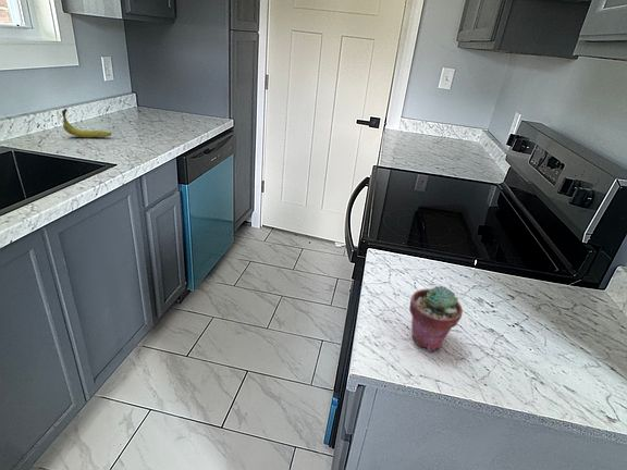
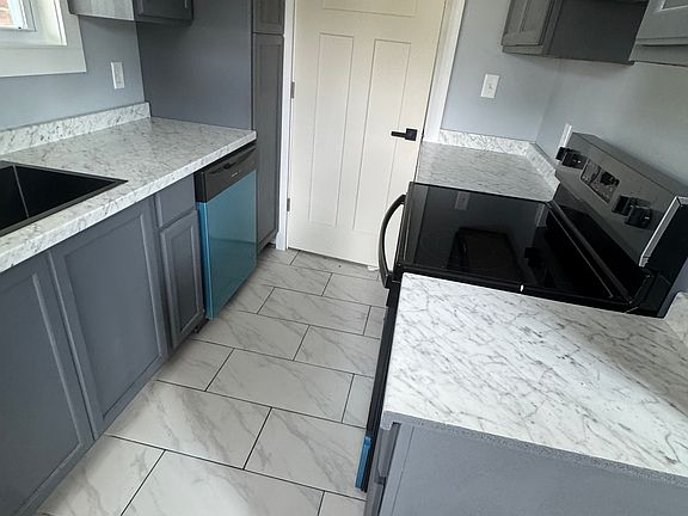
- banana (86, 131)
- potted succulent (433, 313)
